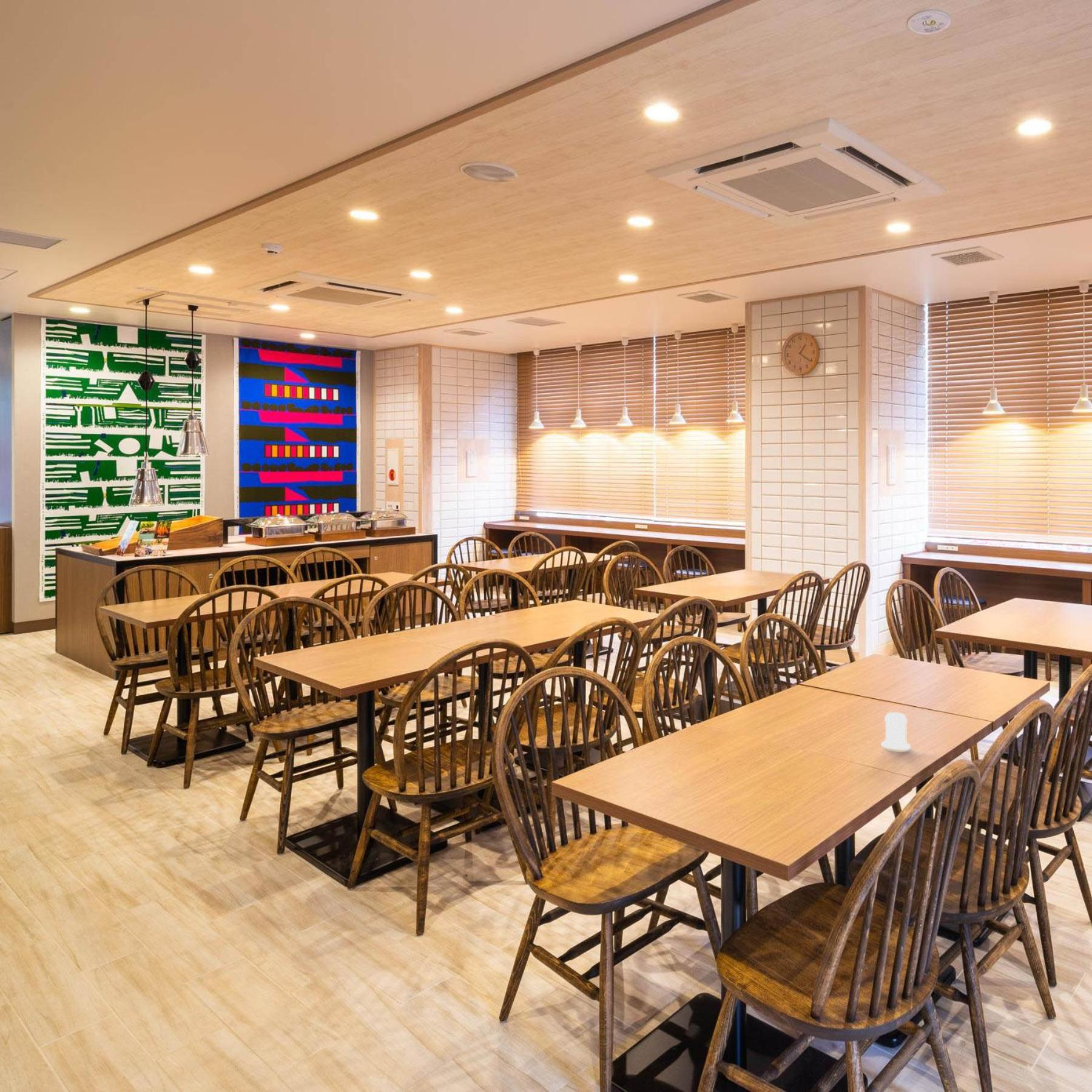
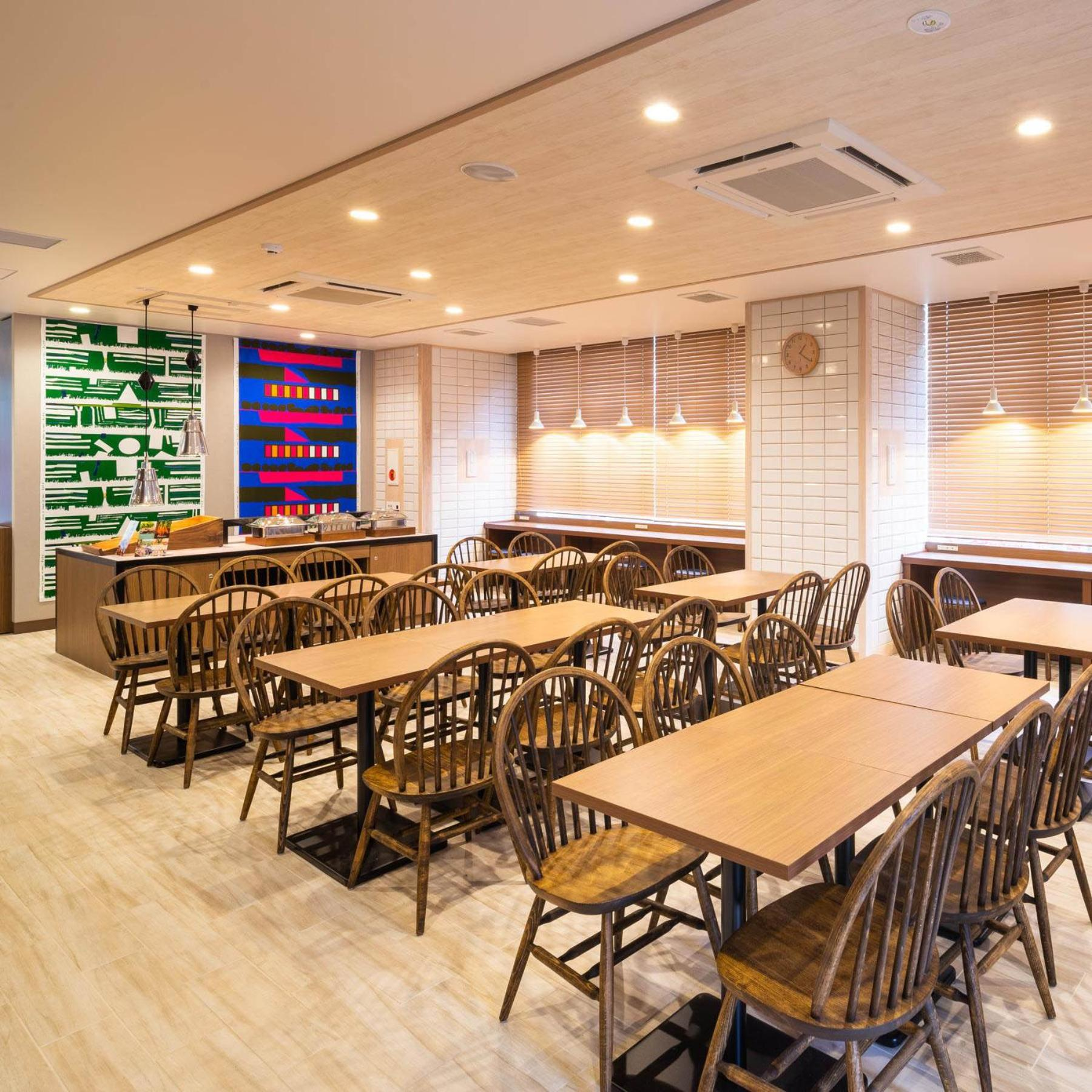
- salt shaker (895, 729)
